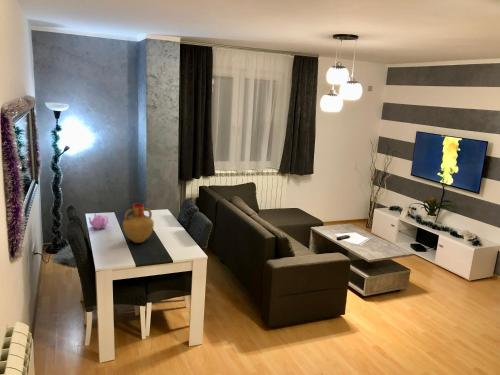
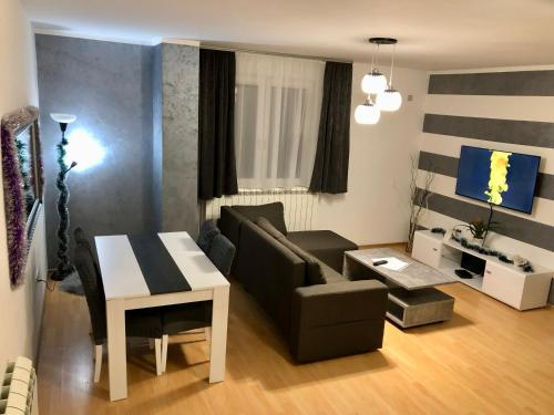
- teapot (98, 221)
- vase (138, 223)
